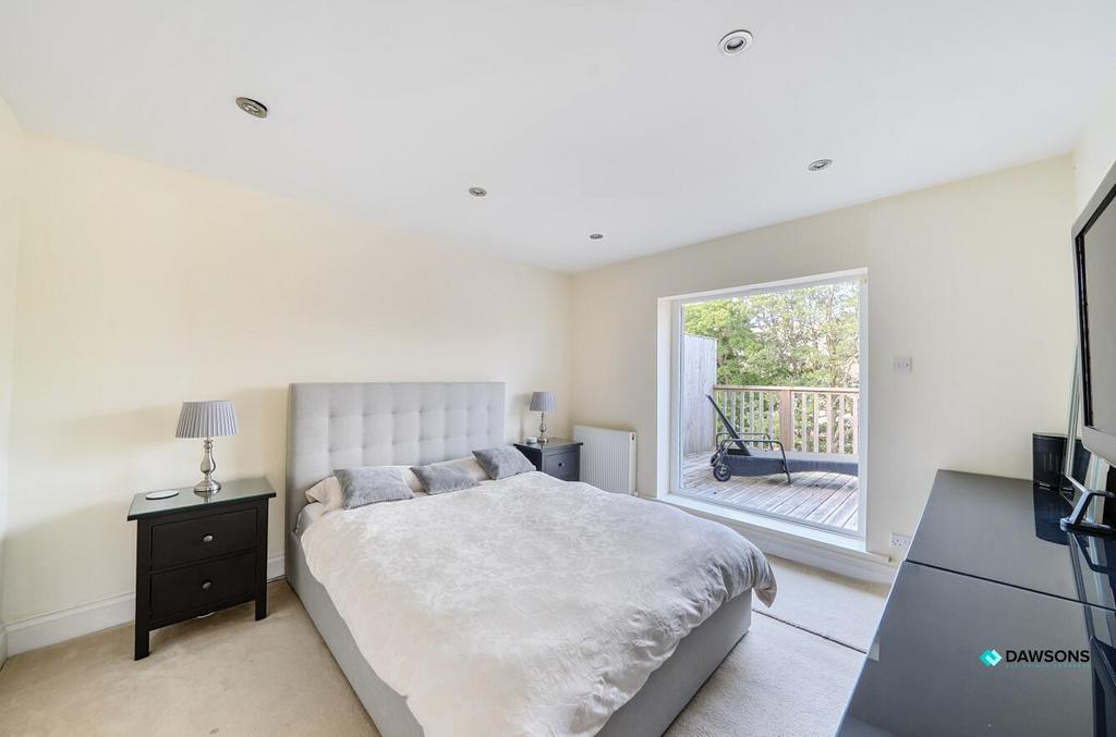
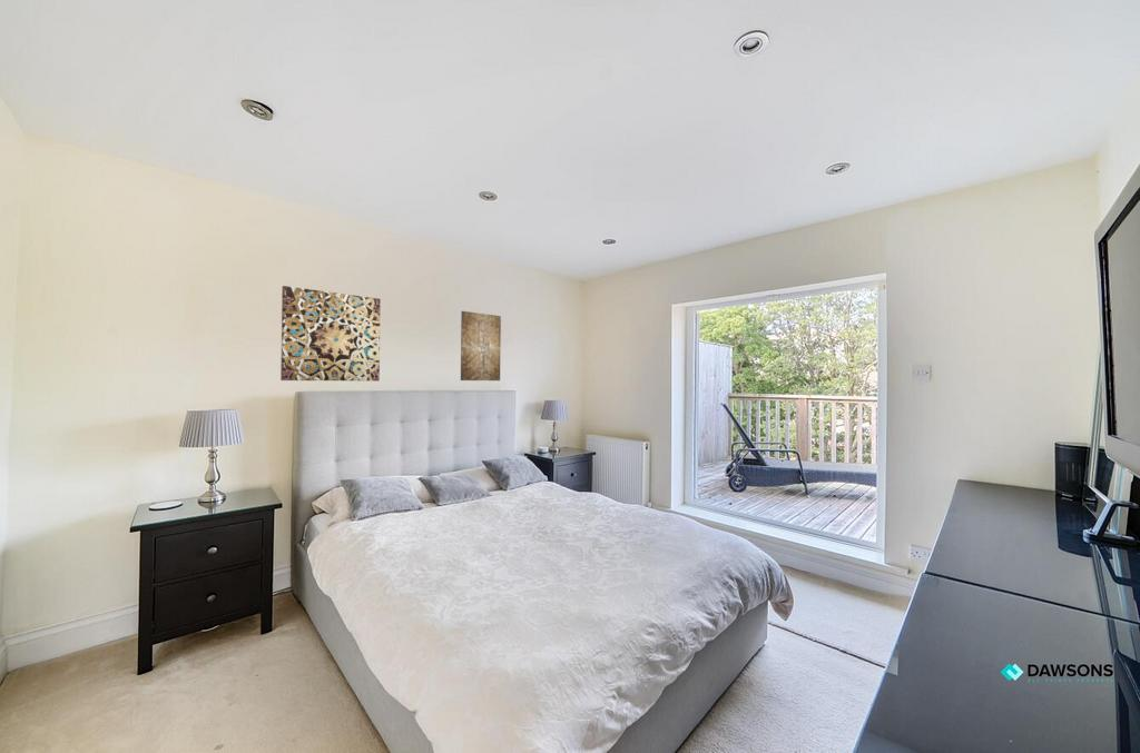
+ wall art (481, 347)
+ wall art (333, 336)
